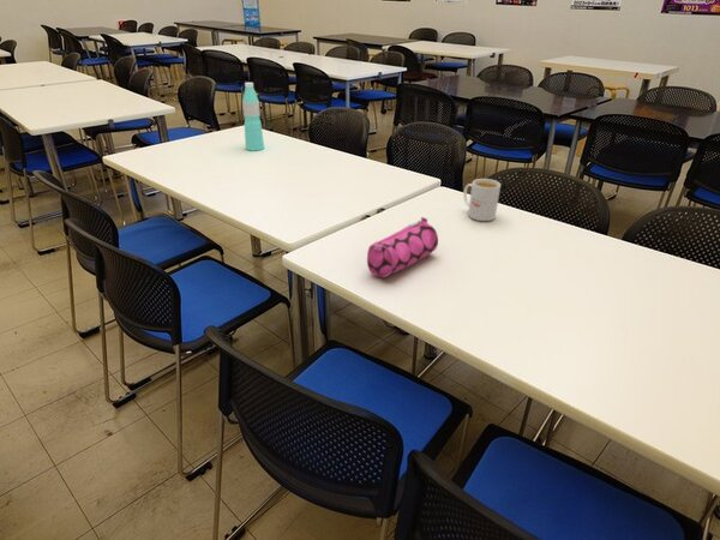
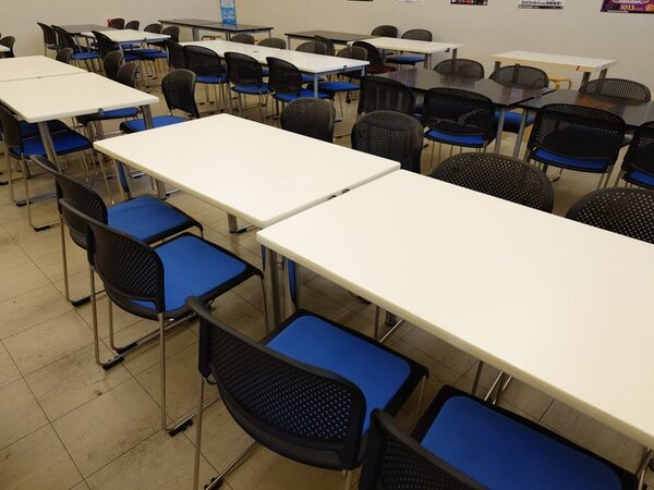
- pencil case (402, 246)
- mug (479, 198)
- water bottle (252, 116)
